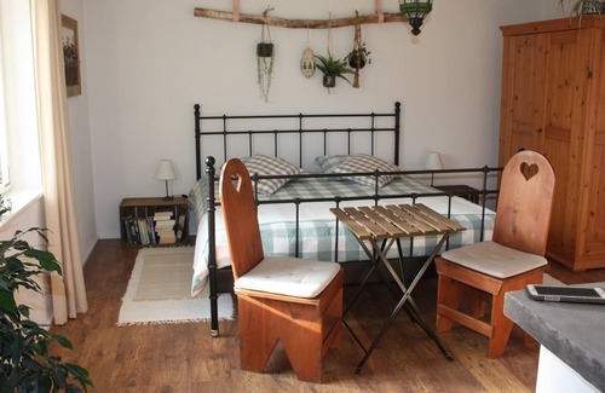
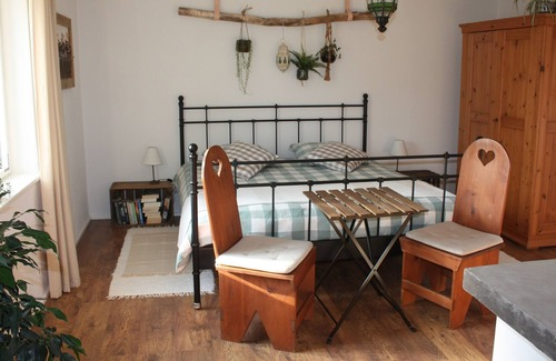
- cell phone (566, 293)
